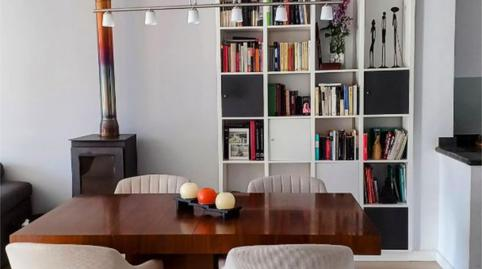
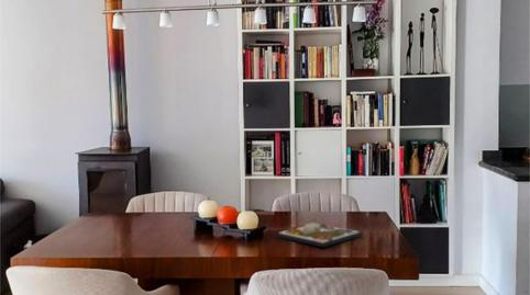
+ dinner plate (319, 230)
